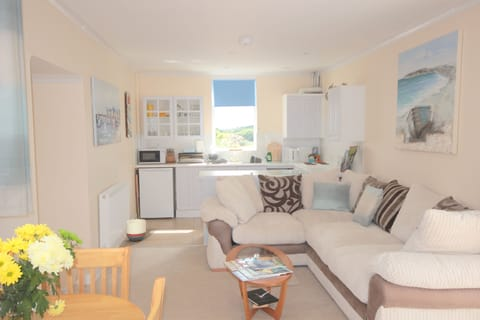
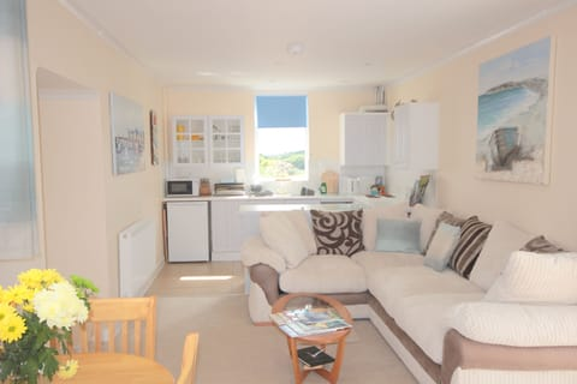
- planter (136, 230)
